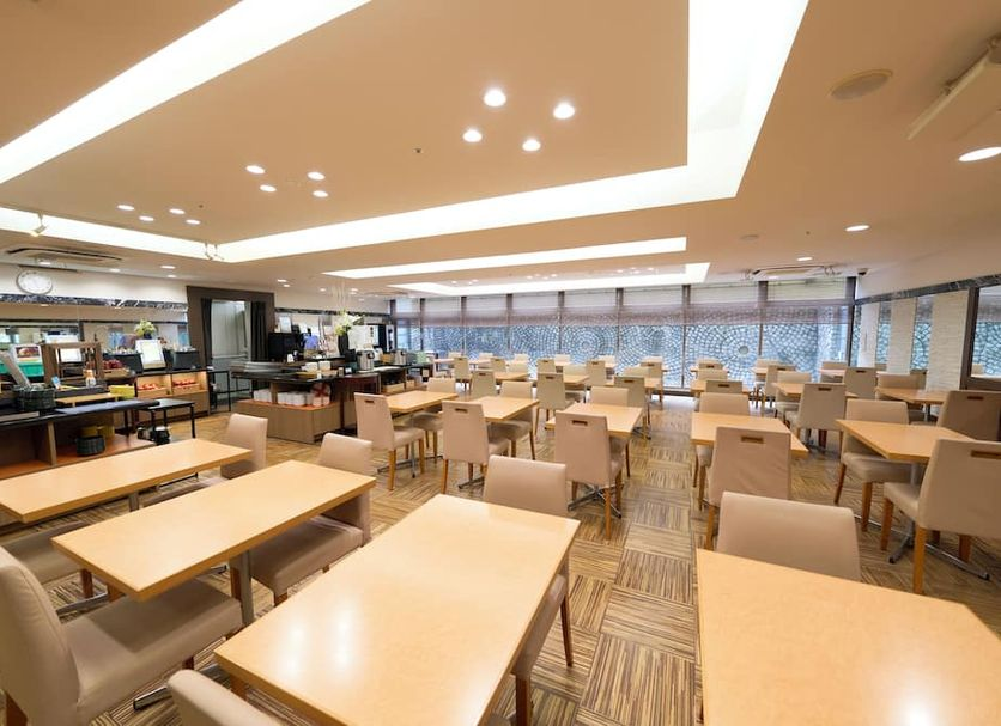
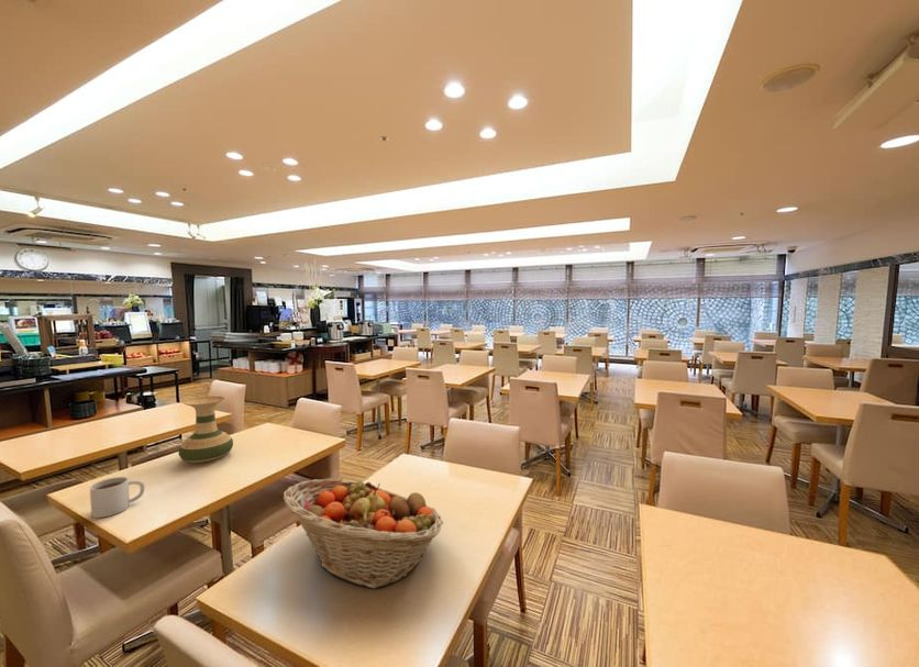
+ fruit basket (364, 518)
+ mug (118, 493)
+ vase (206, 429)
